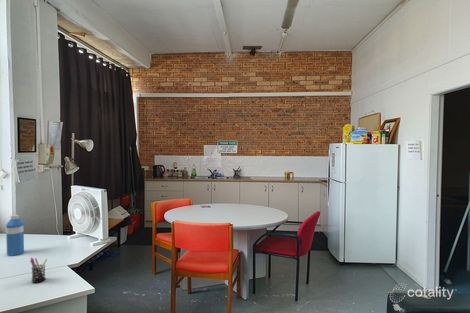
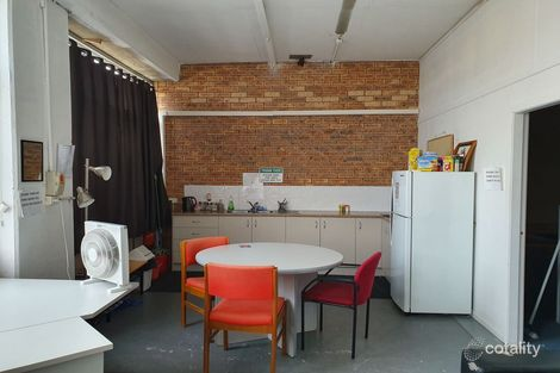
- pen holder (37, 269)
- water bottle (15, 234)
